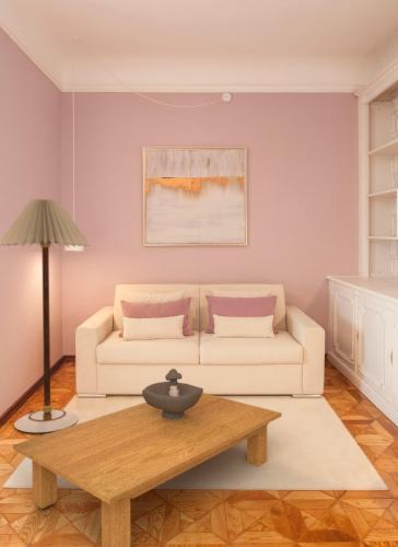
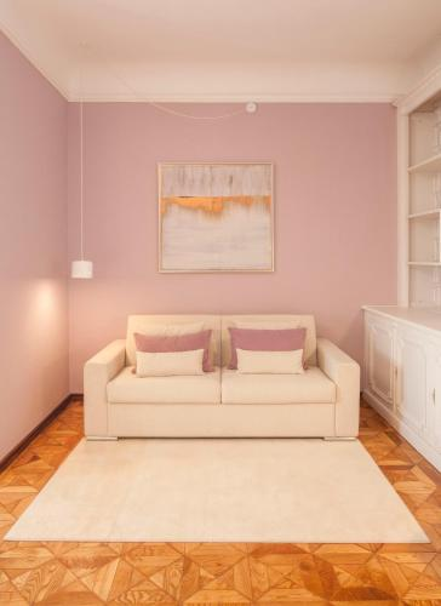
- decorative bowl (173, 392)
- floor lamp (46, 311)
- coffee table (160, 454)
